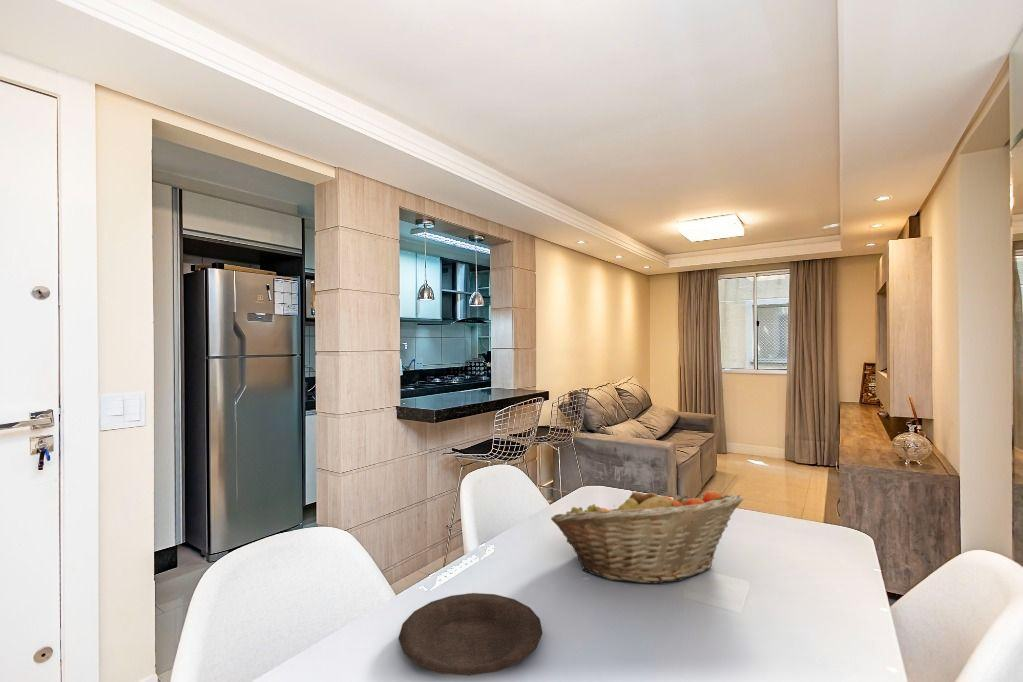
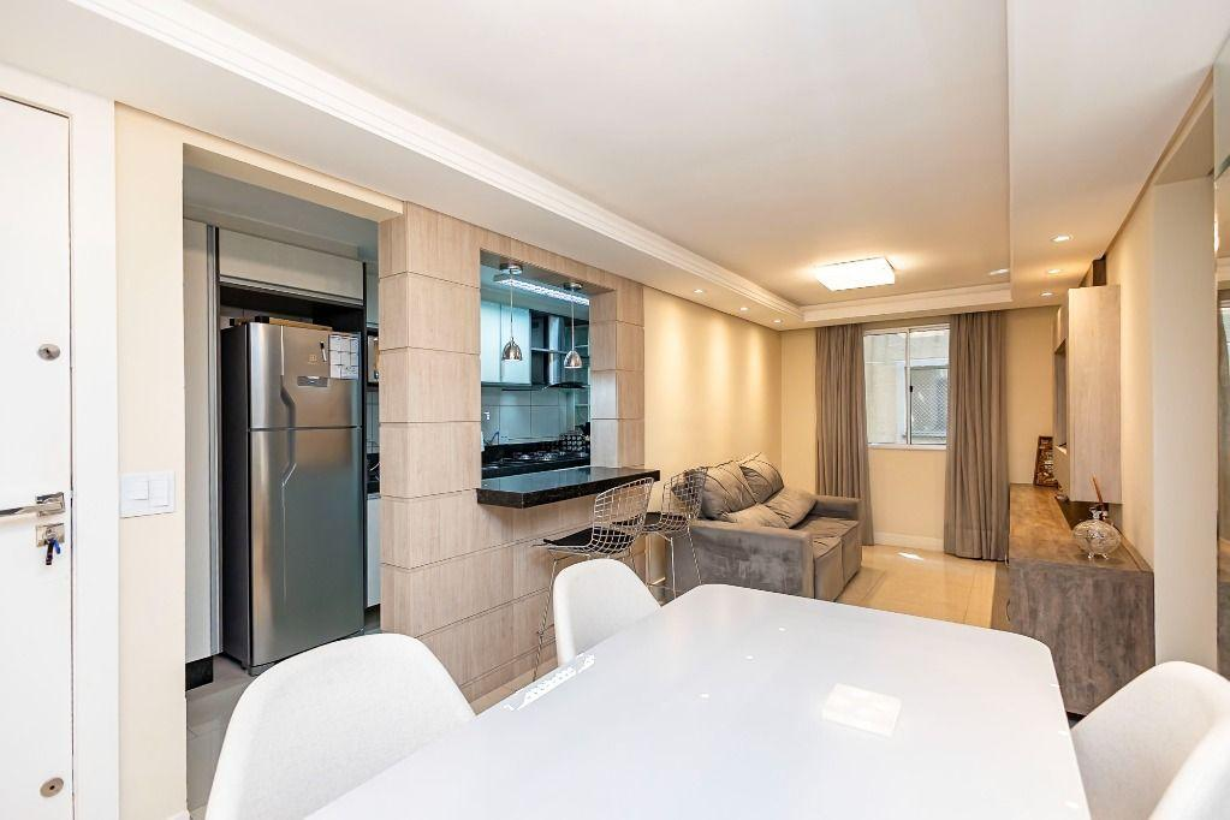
- fruit basket (646, 523)
- plate (471, 634)
